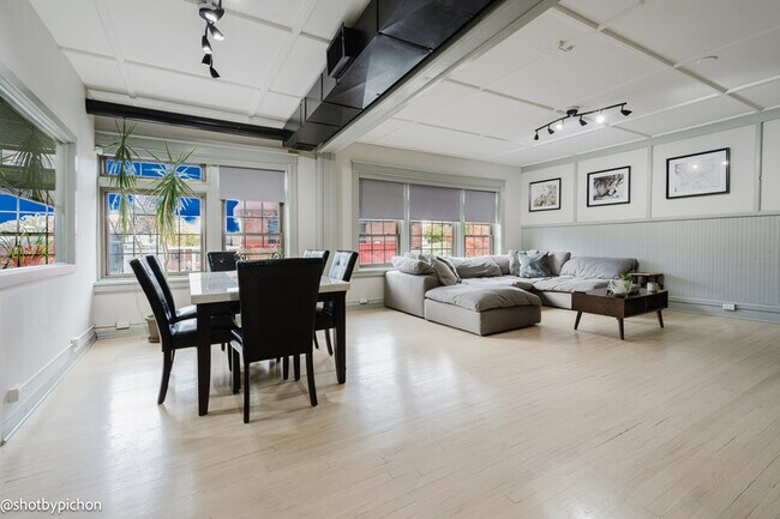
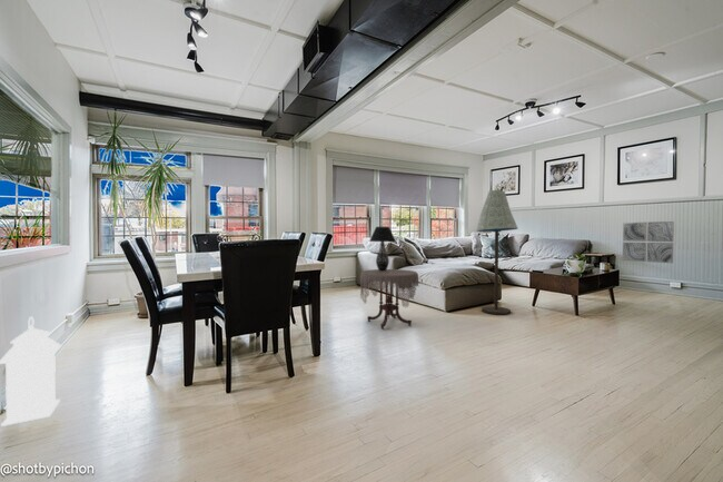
+ floor lamp (496, 250)
+ wall art (647, 240)
+ lantern (31, 365)
+ side table (388, 297)
+ table lamp (382, 248)
